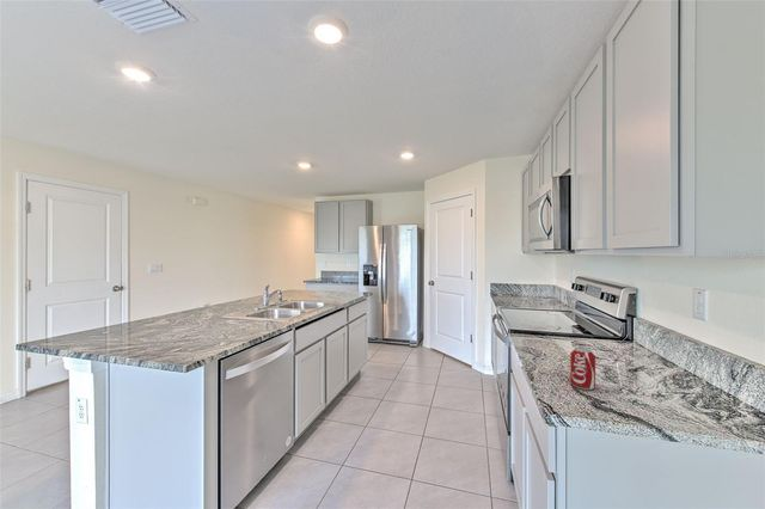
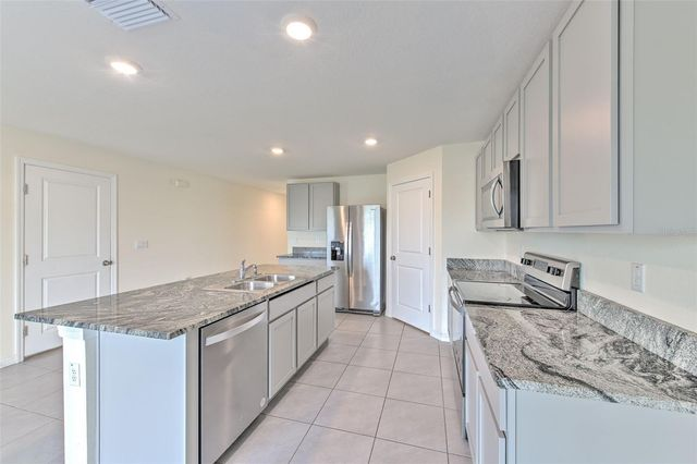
- beverage can (582, 367)
